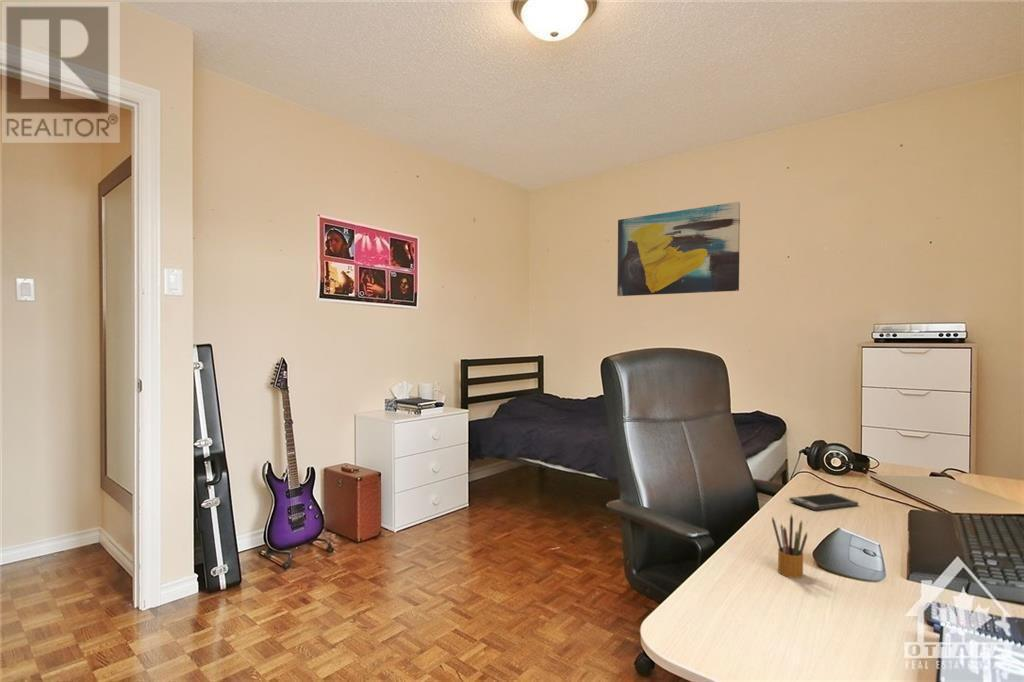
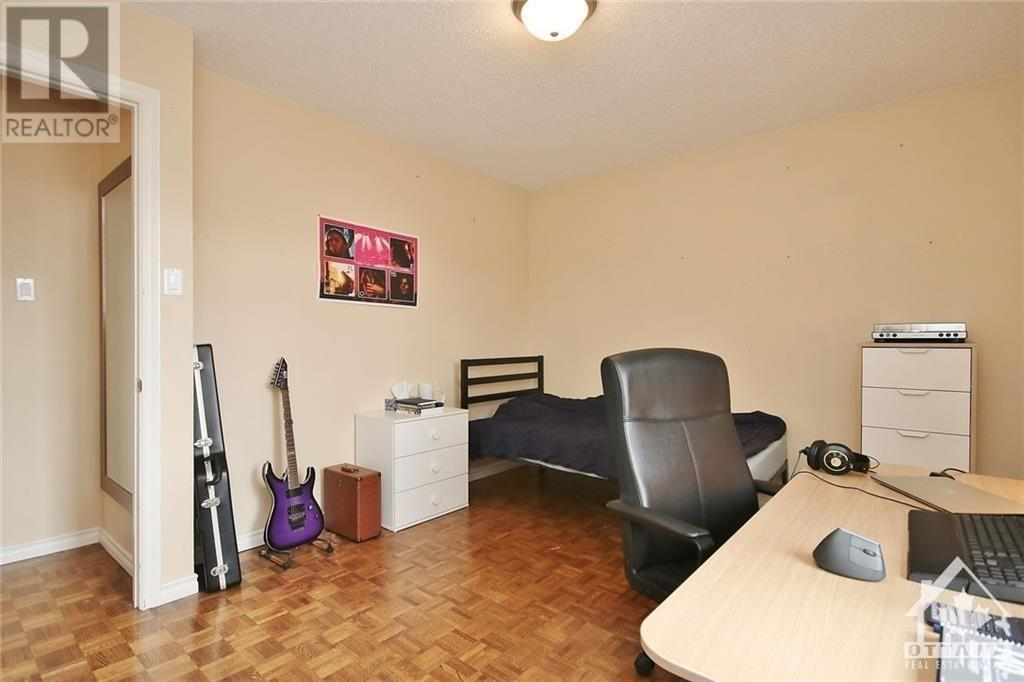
- smartphone (823, 501)
- wall art (674, 252)
- pencil box (789, 545)
